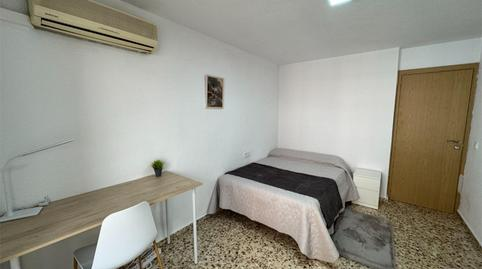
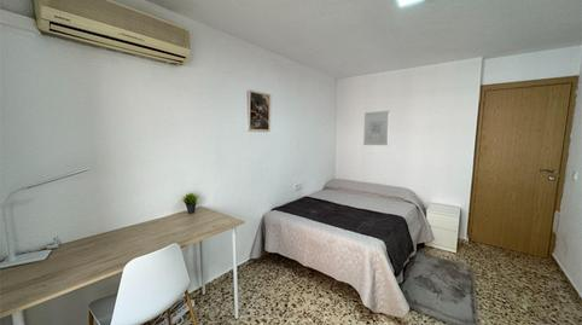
+ wall art (376, 128)
